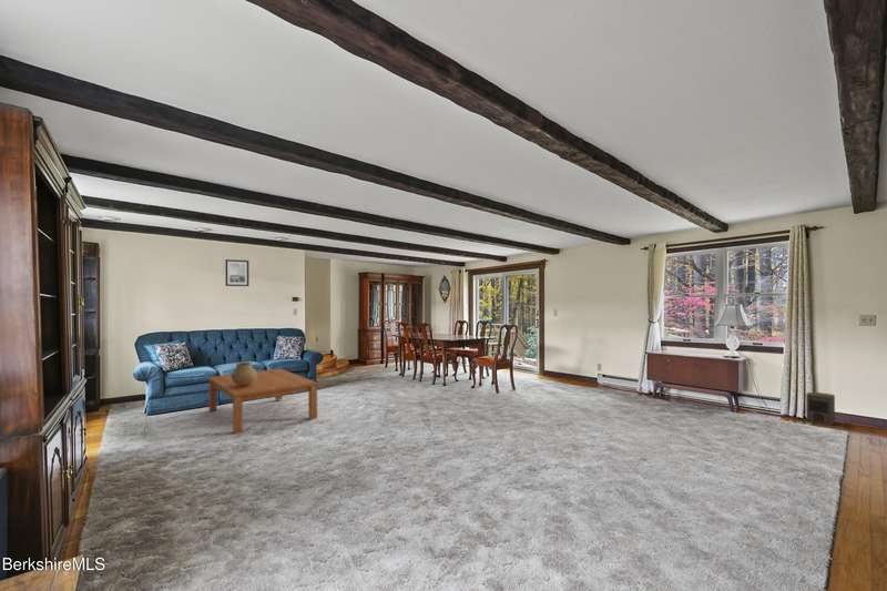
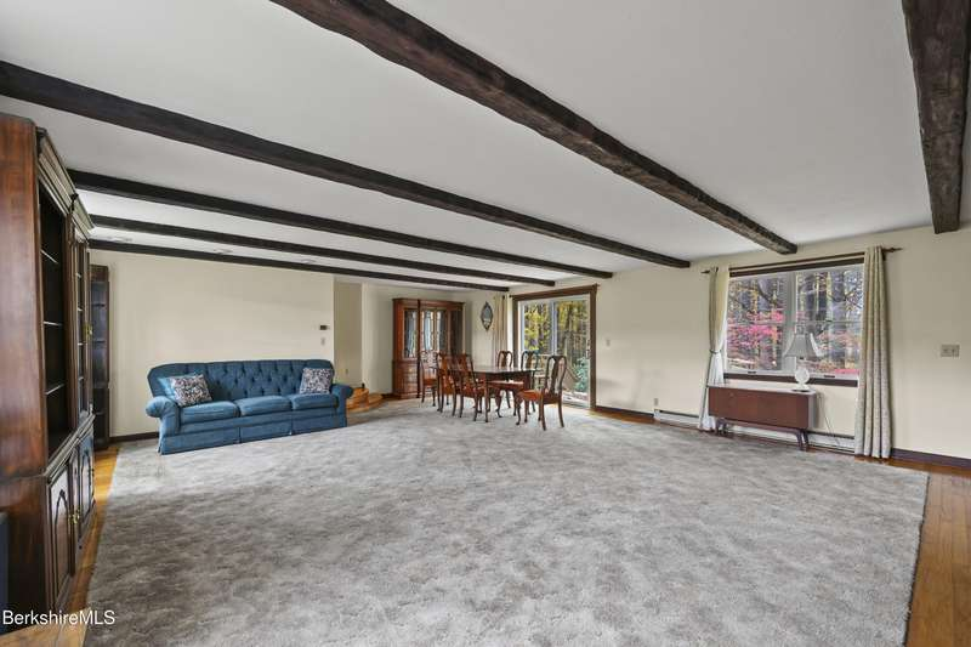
- coffee table (261, 396)
- ceramic pot (244, 374)
- speaker (820, 407)
- wall art (237, 273)
